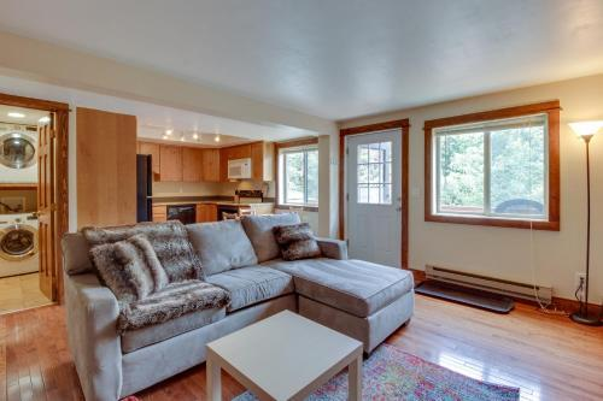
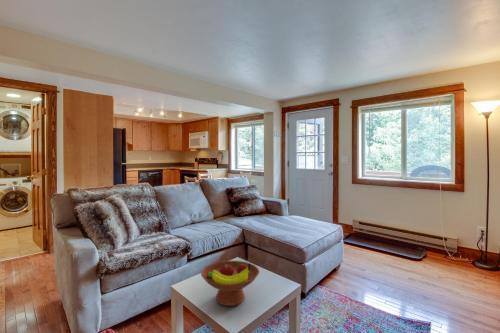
+ fruit bowl (230, 279)
